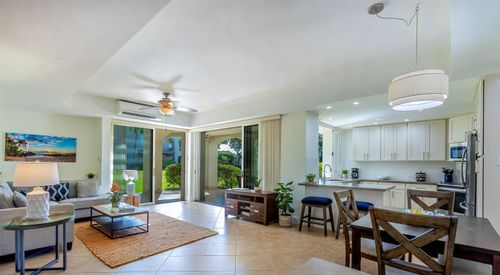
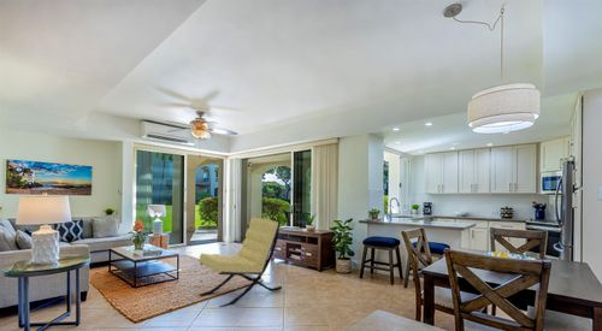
+ lounge chair (241, 256)
